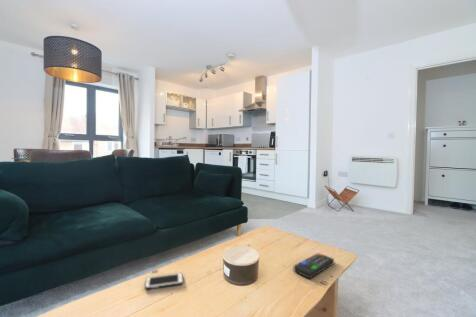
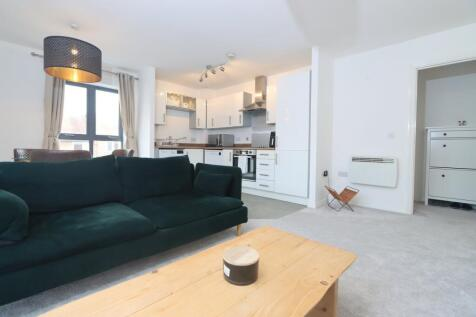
- remote control (314, 264)
- cell phone (164, 280)
